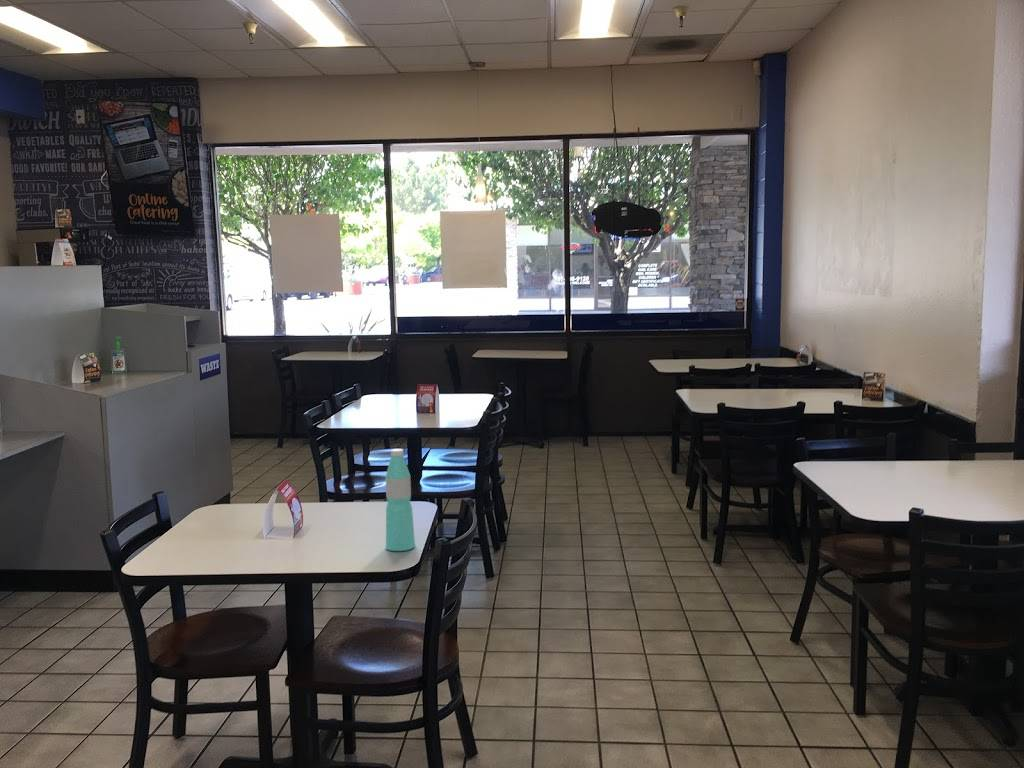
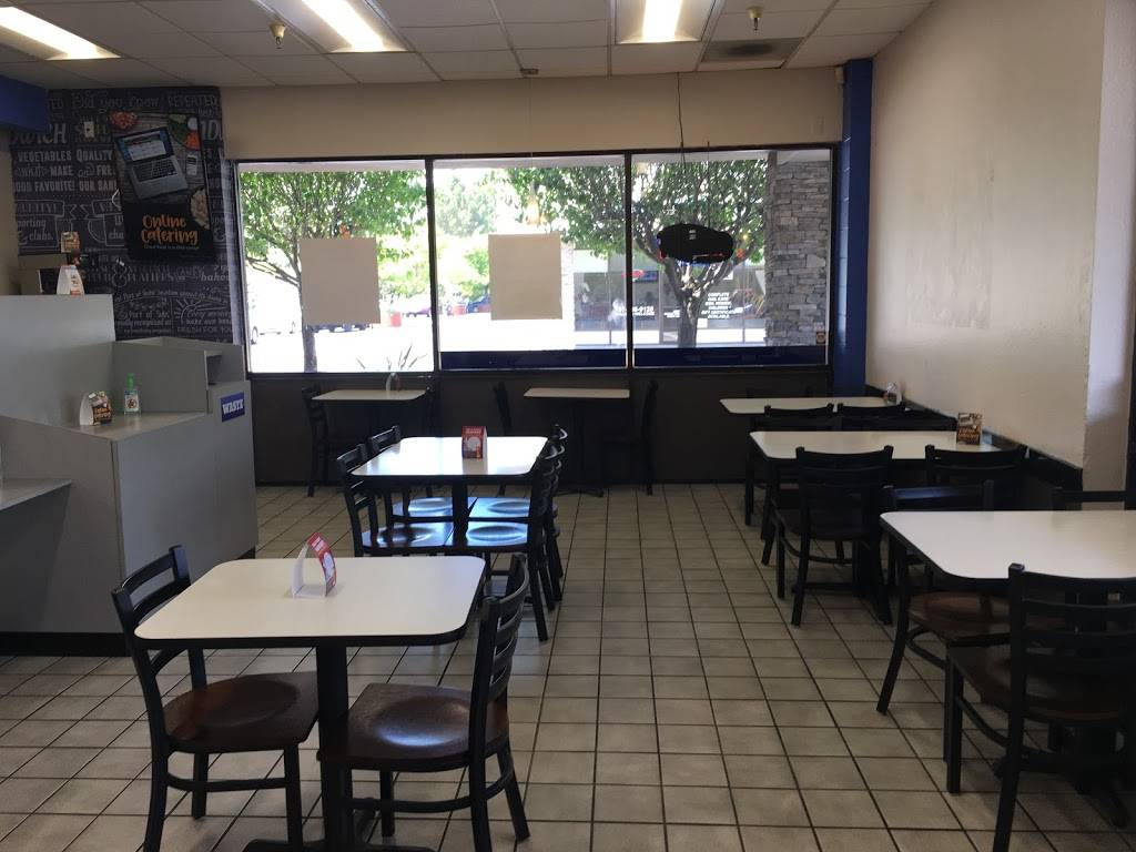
- water bottle (398, 498)
